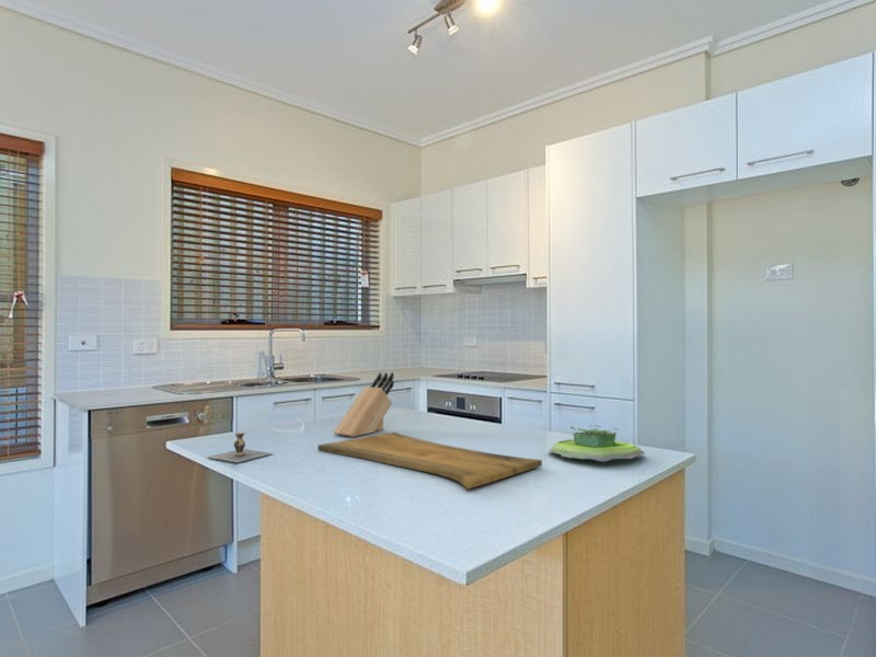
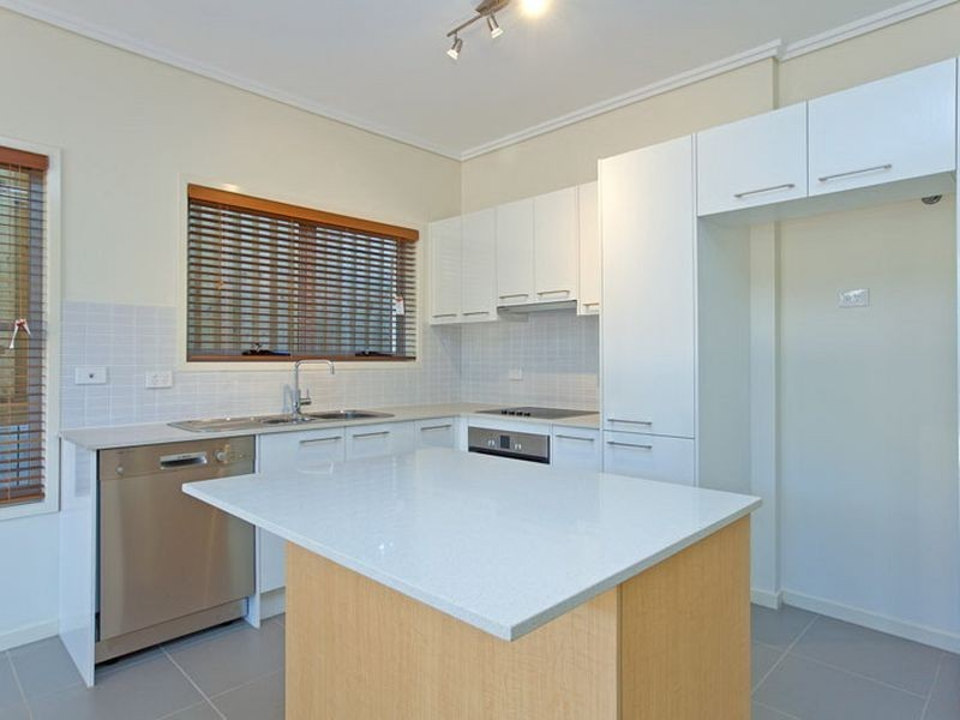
- knife block (367, 402)
- pottery (240, 443)
- plant pot (596, 440)
- cutting board (423, 454)
